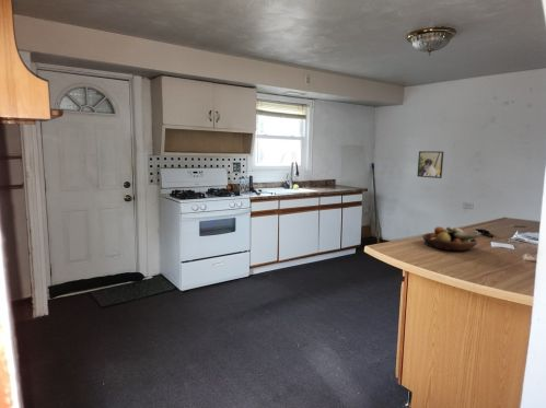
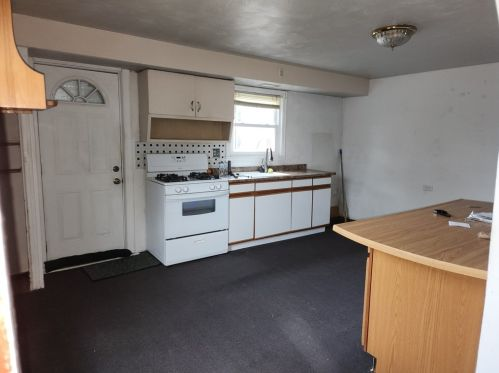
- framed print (430, 164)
- fruit bowl (450, 235)
